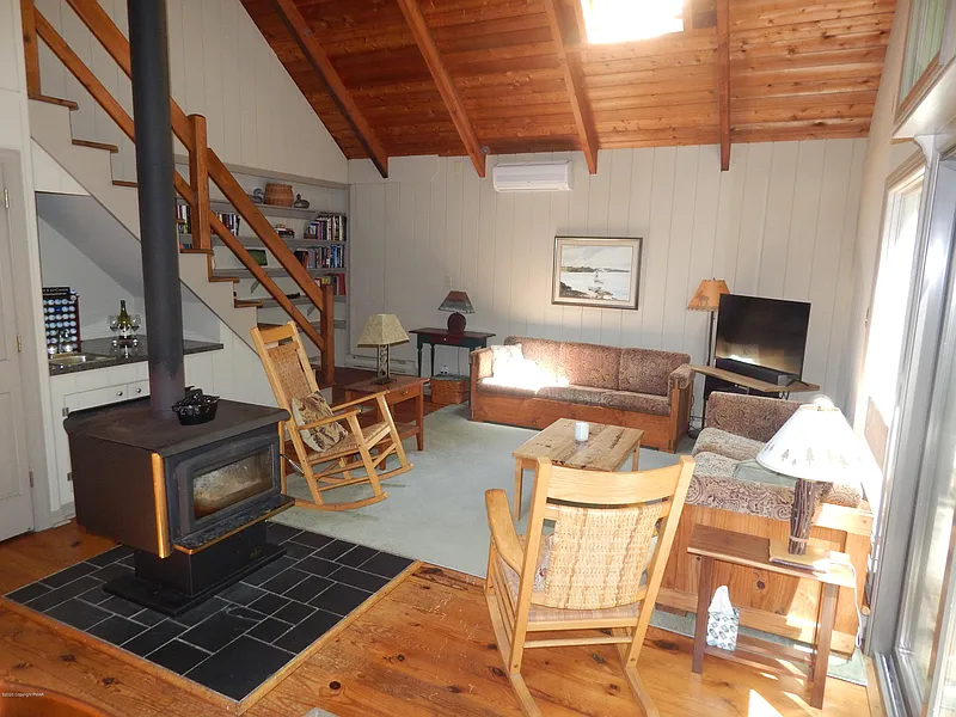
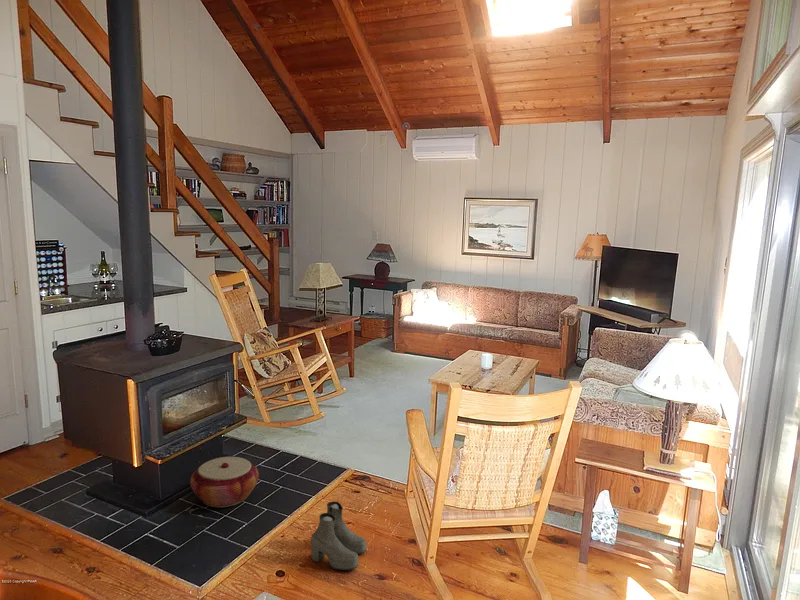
+ basket (225, 480)
+ boots (339, 533)
